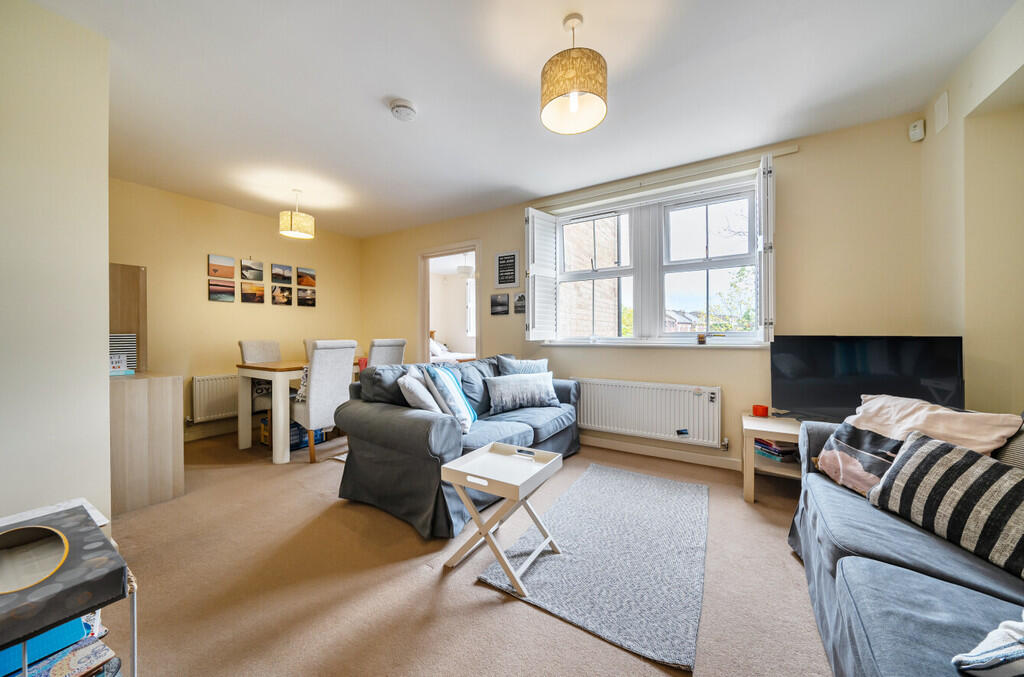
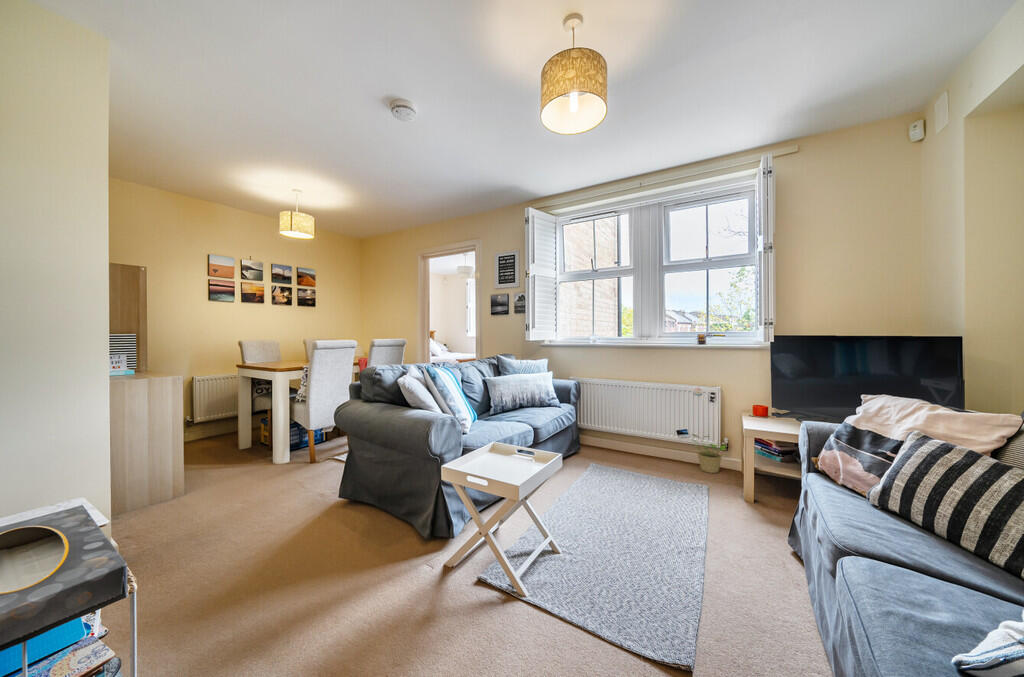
+ potted plant (708, 451)
